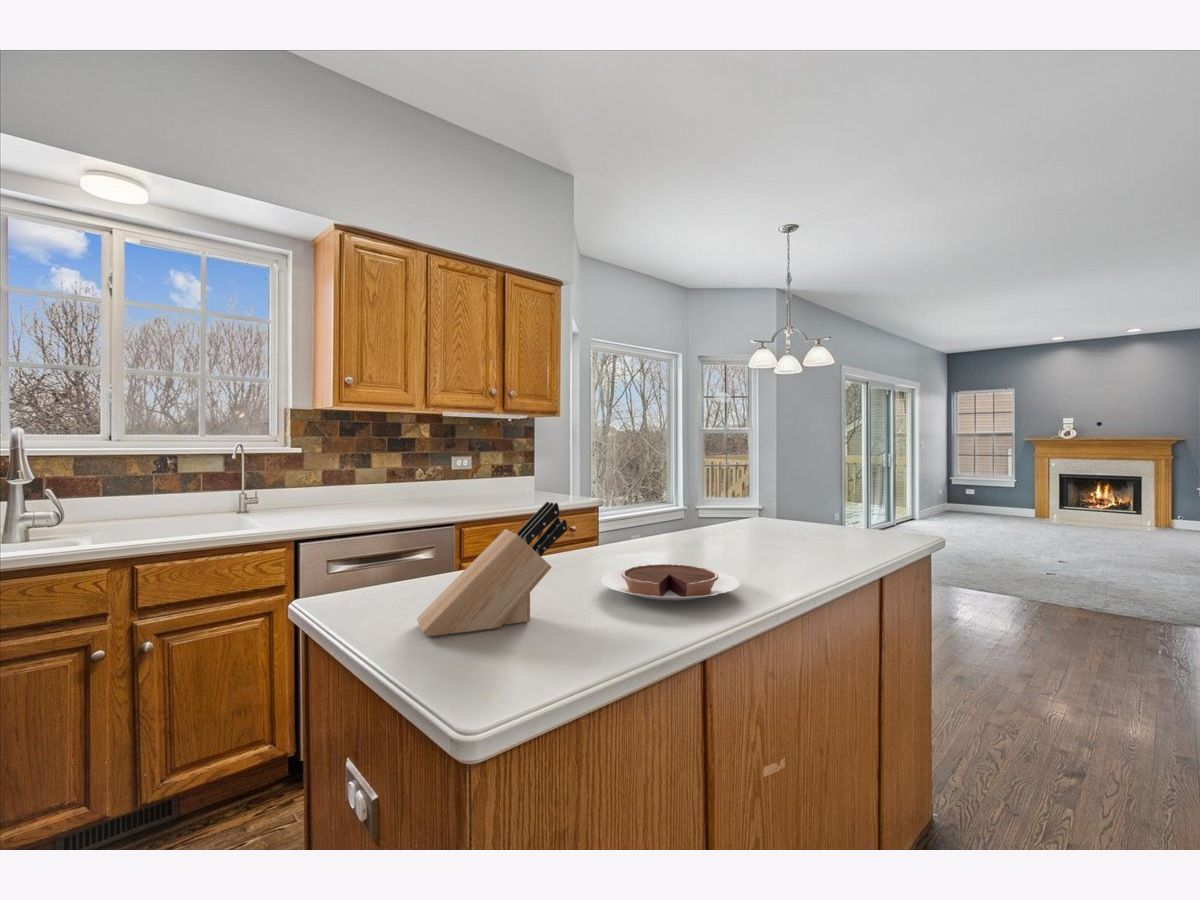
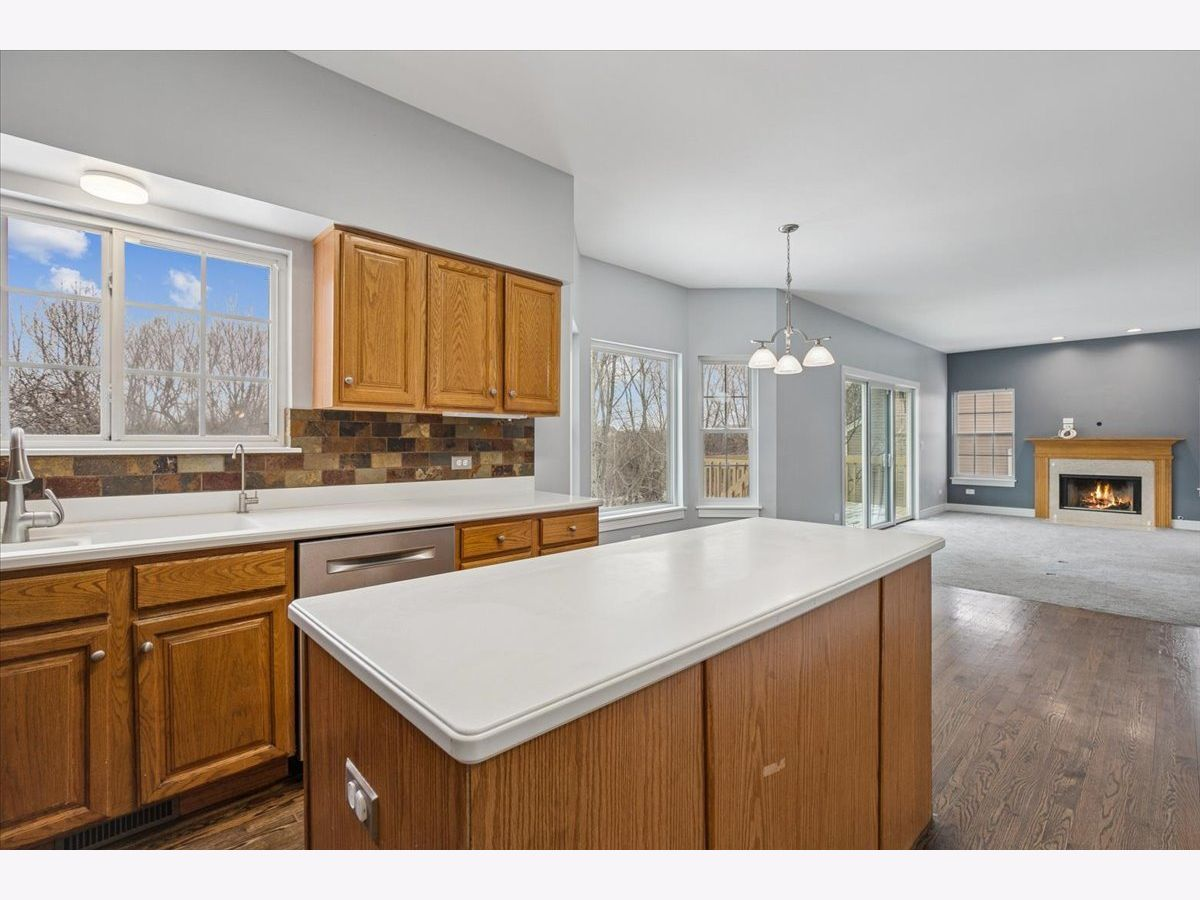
- chocolate tart (669, 581)
- knife block (495, 562)
